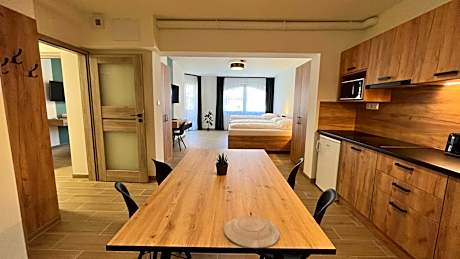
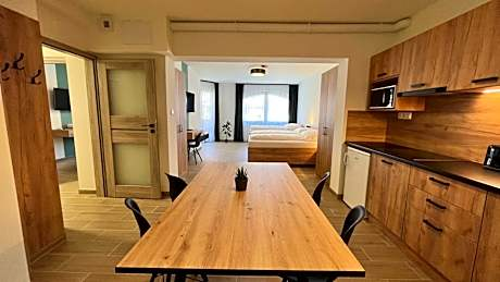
- plate (251, 226)
